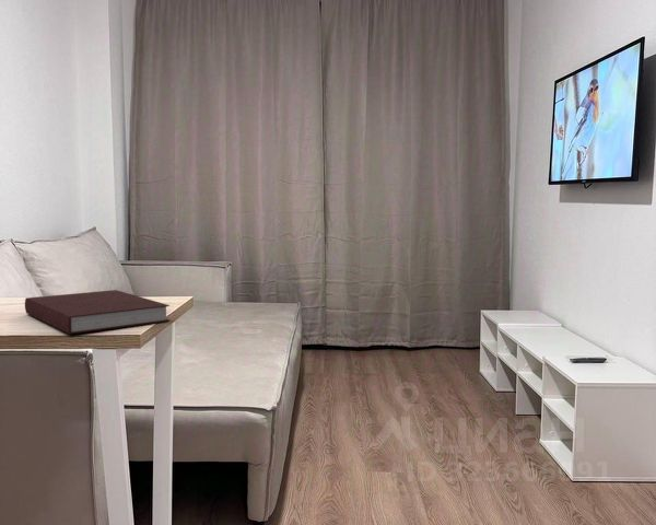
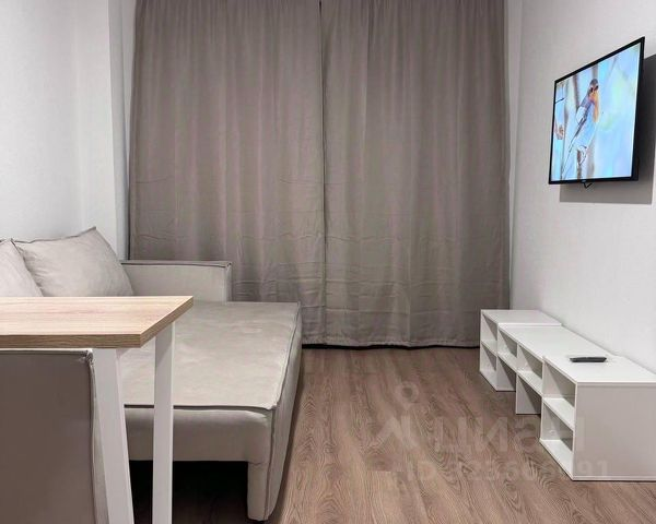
- notebook (95, 308)
